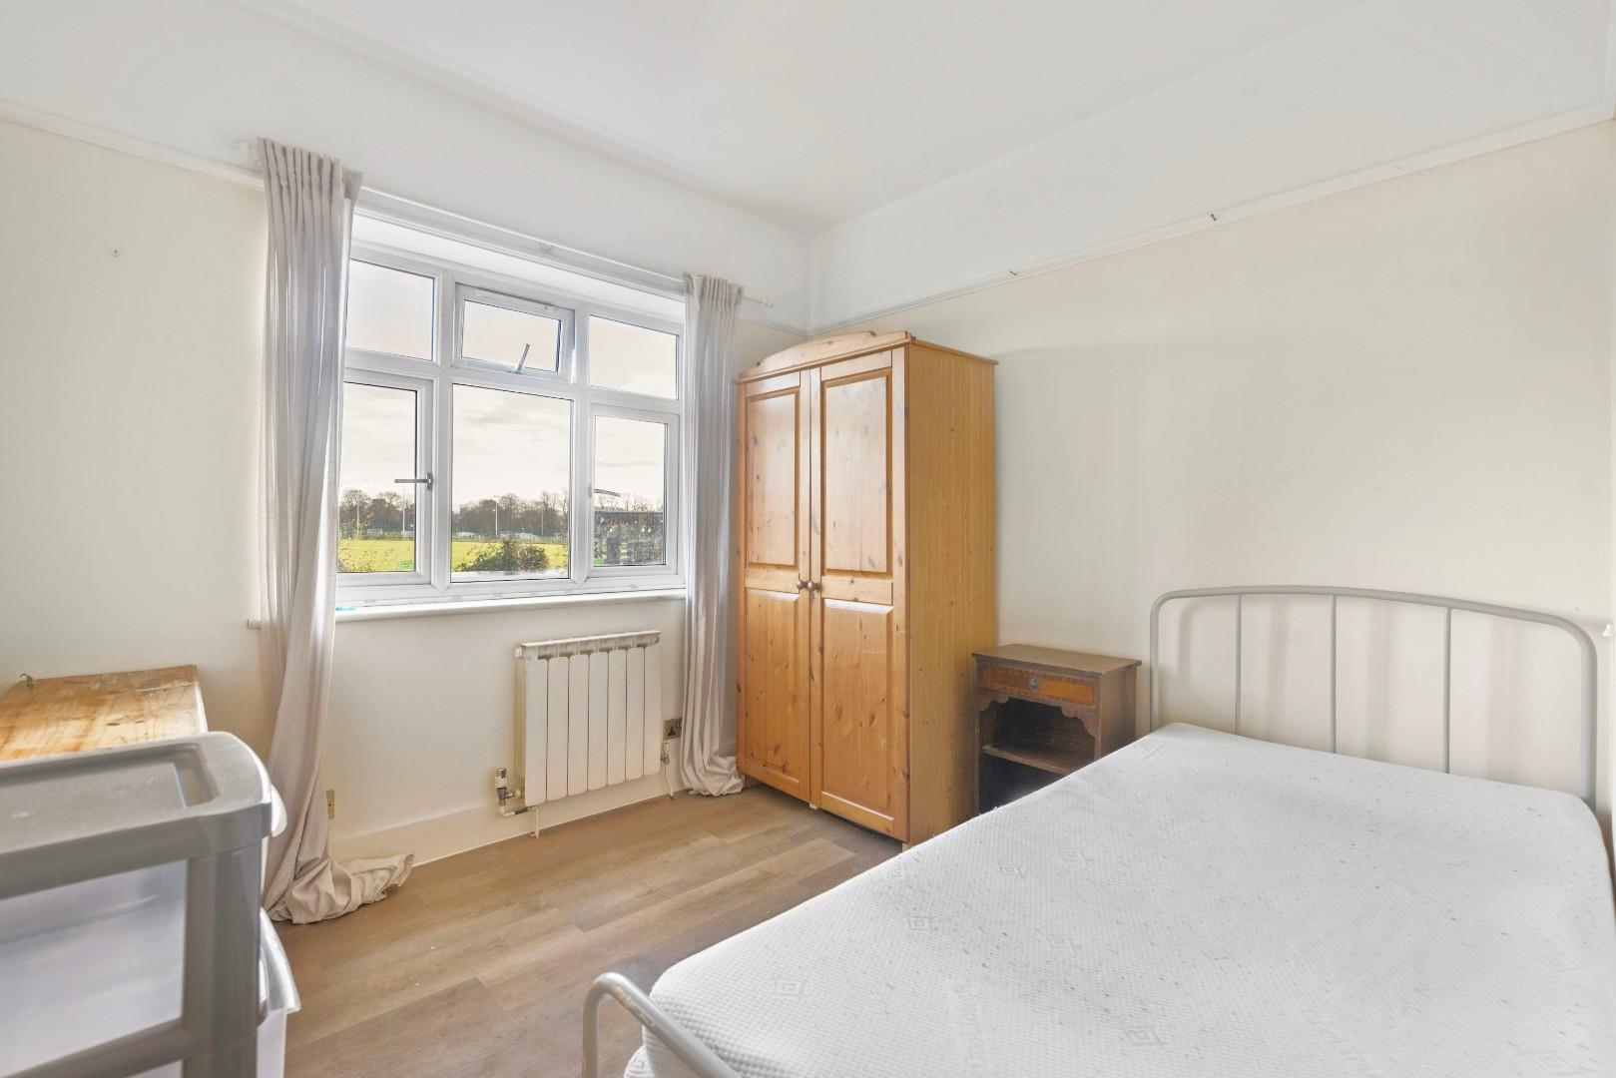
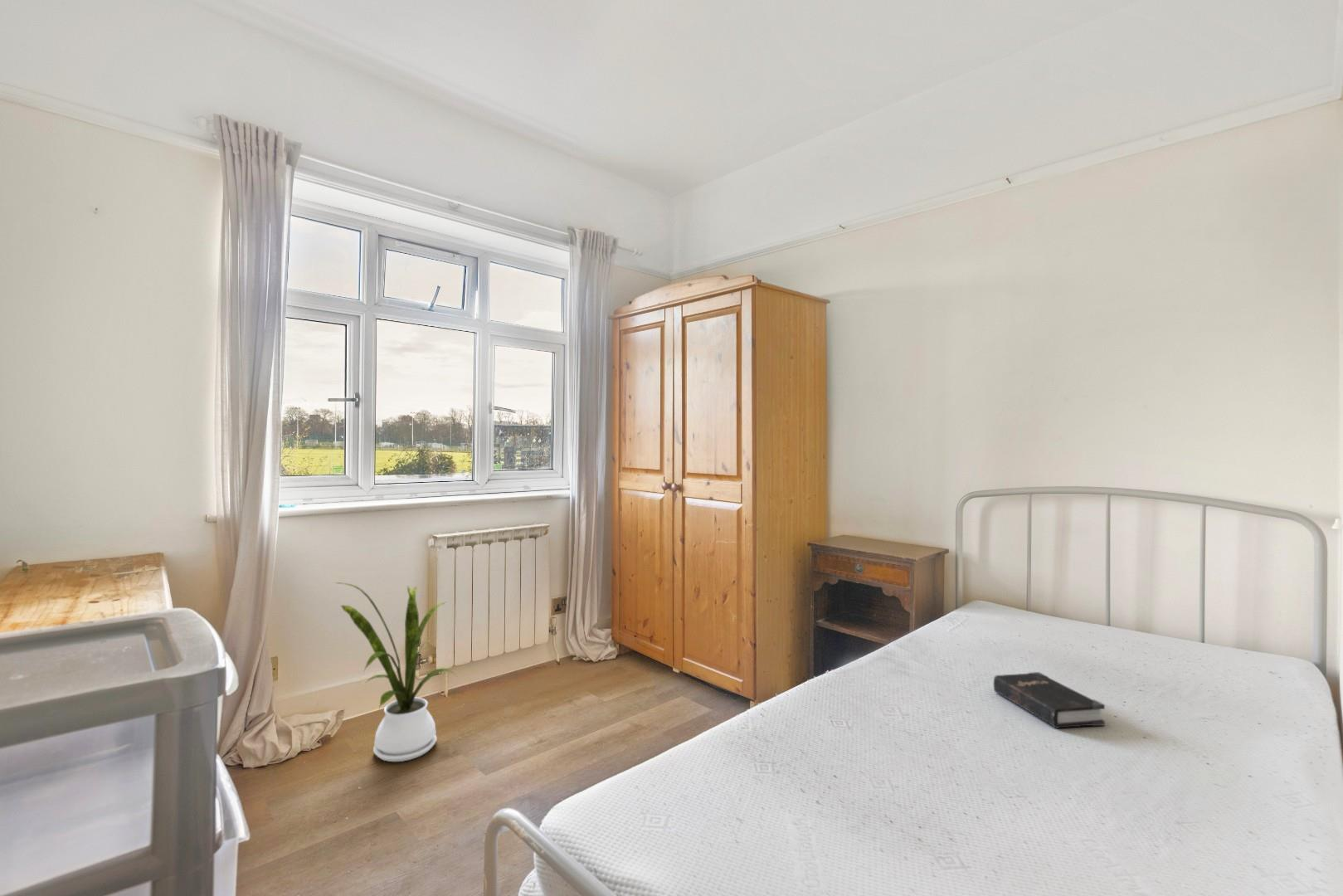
+ house plant (398, 662)
+ hardback book (1045, 698)
